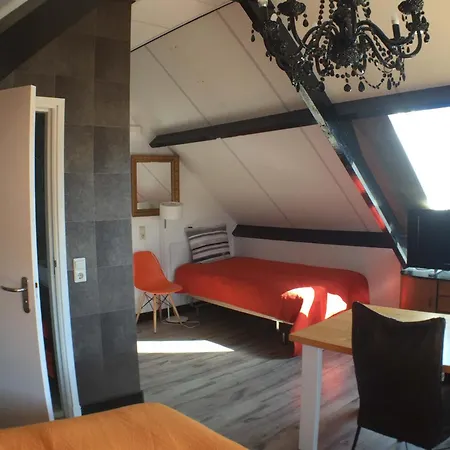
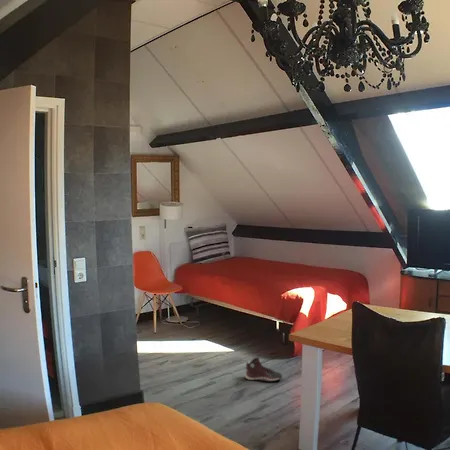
+ sneaker (263, 368)
